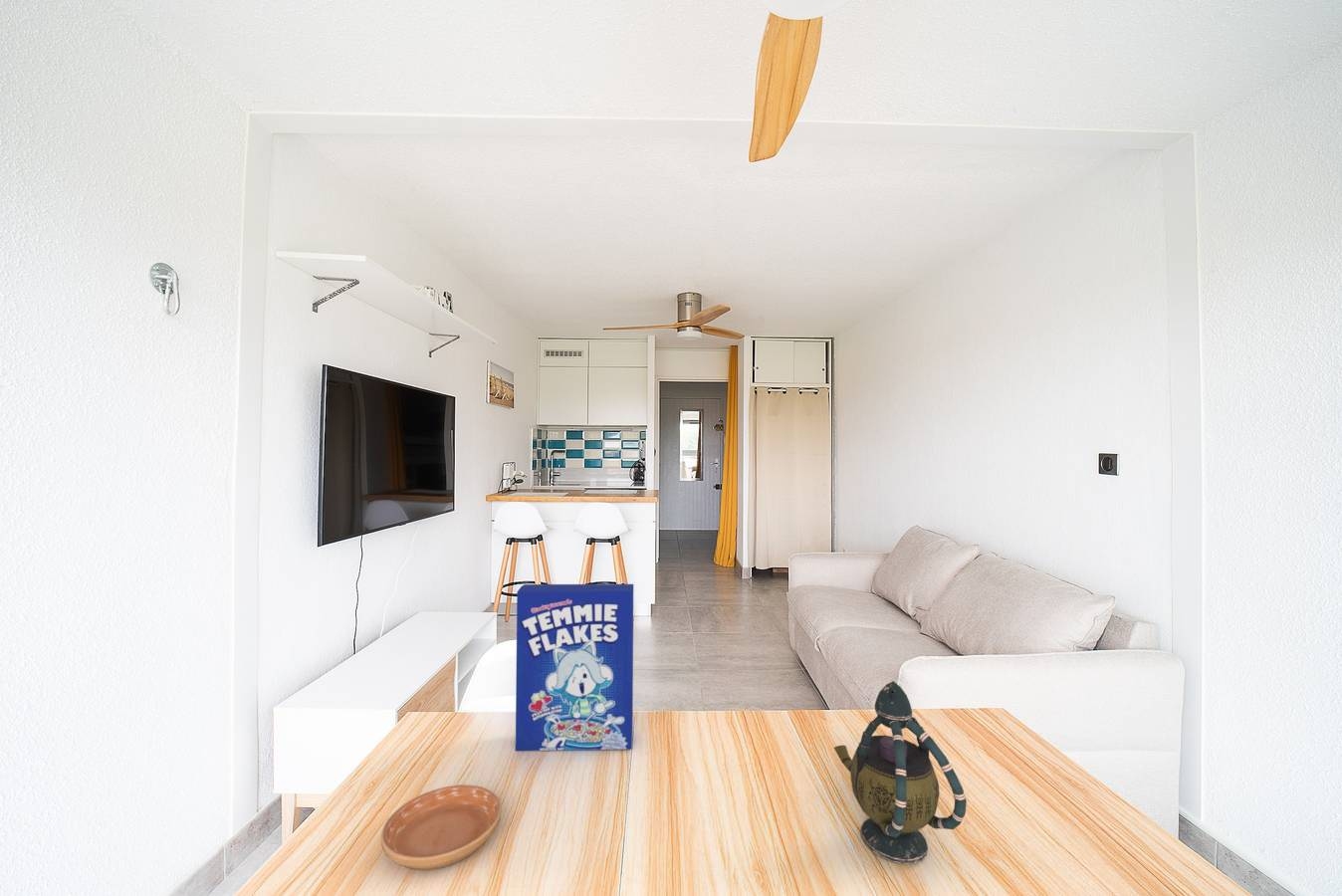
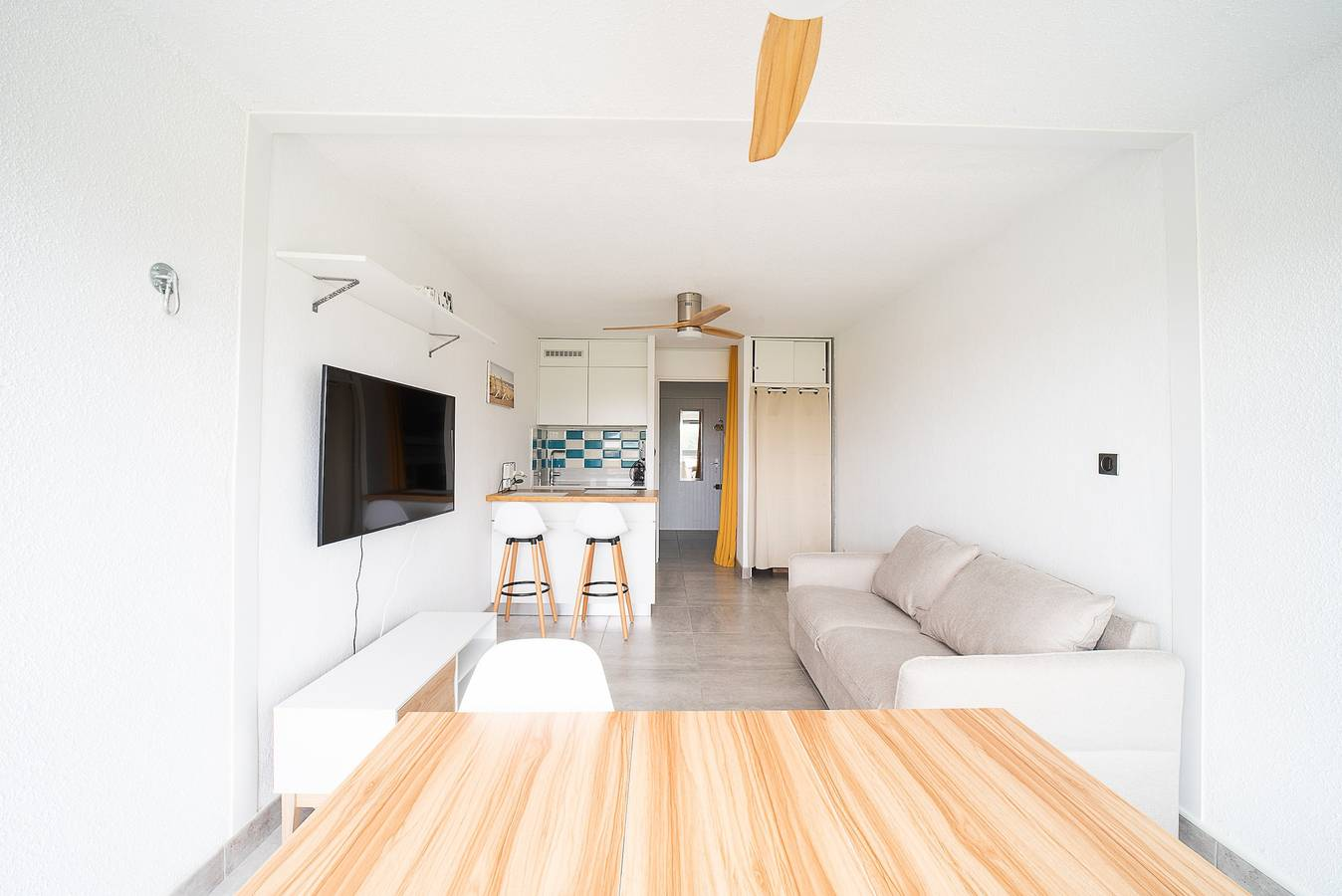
- saucer (443, 827)
- teapot (879, 747)
- cereal box (576, 663)
